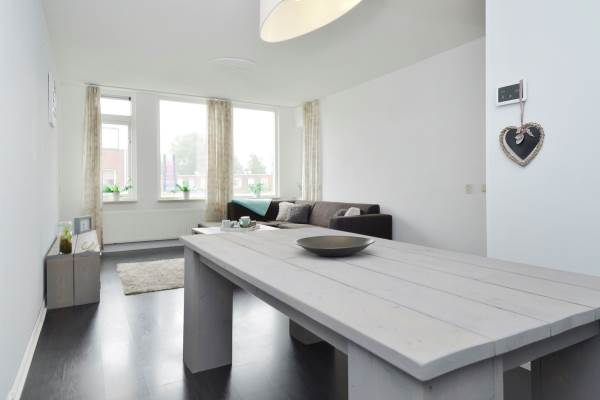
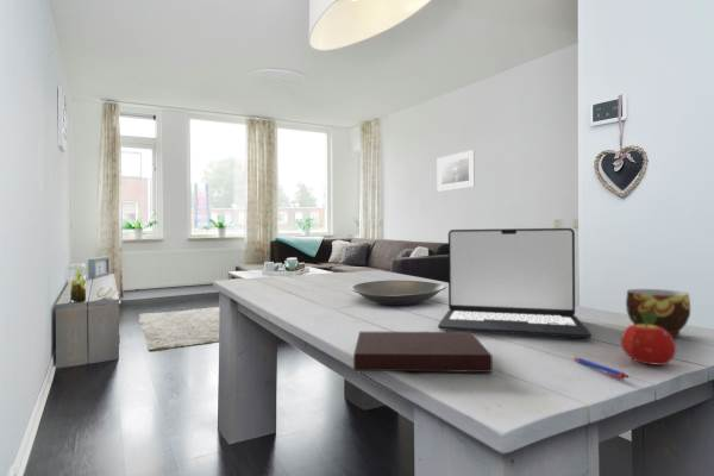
+ notebook (418, 349)
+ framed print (455, 171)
+ laptop (509, 276)
+ pen (597, 365)
+ cup (654, 312)
+ fruit (647, 342)
